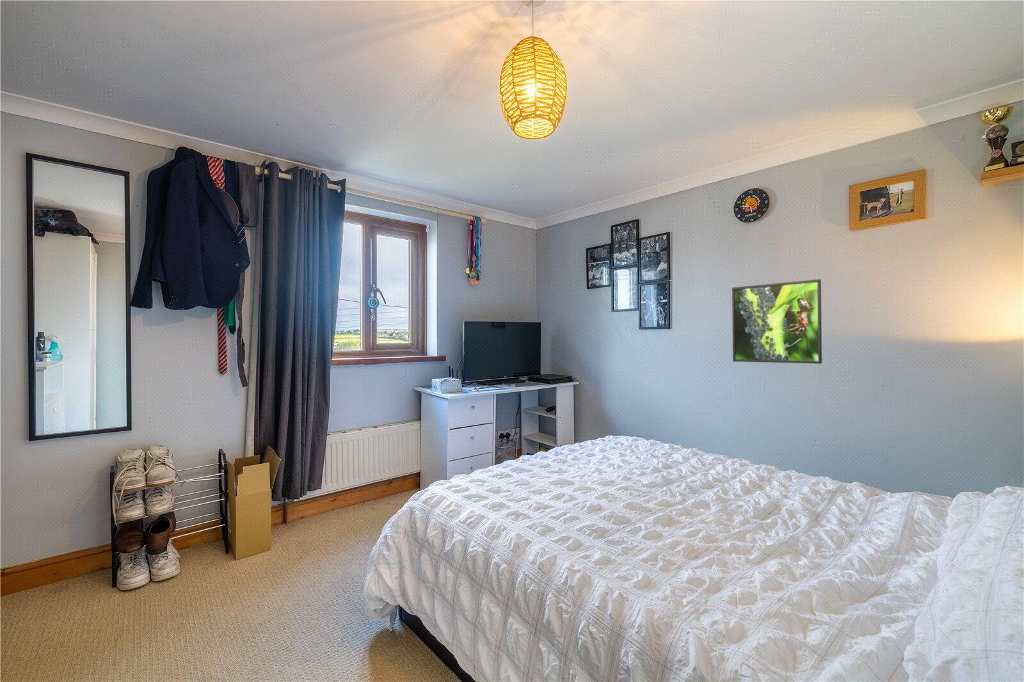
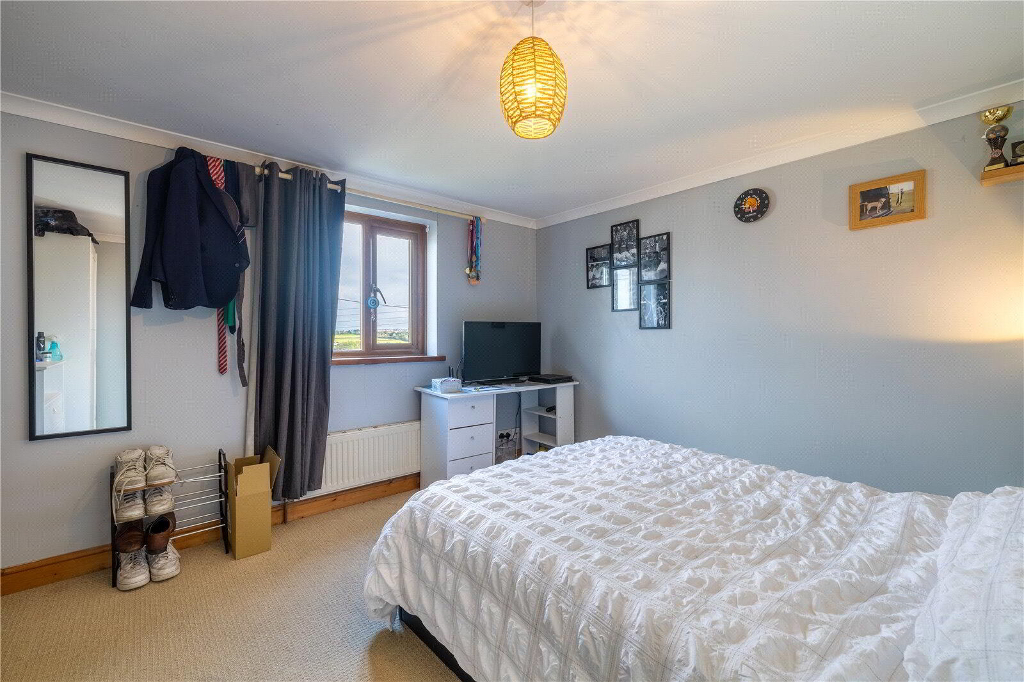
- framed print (774, 323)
